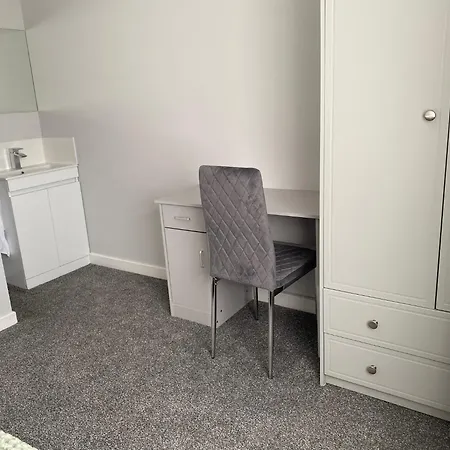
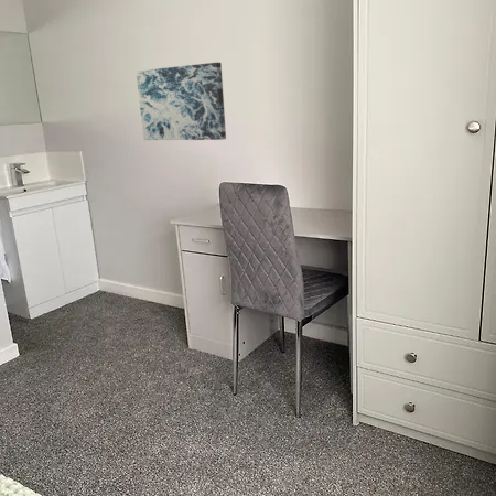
+ wall art (180, 104)
